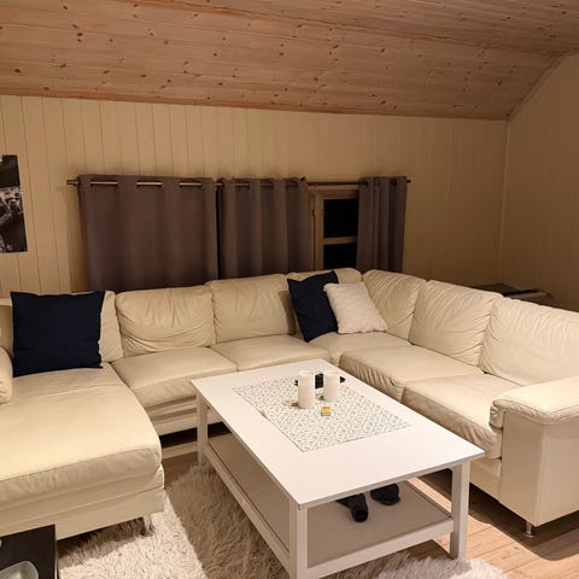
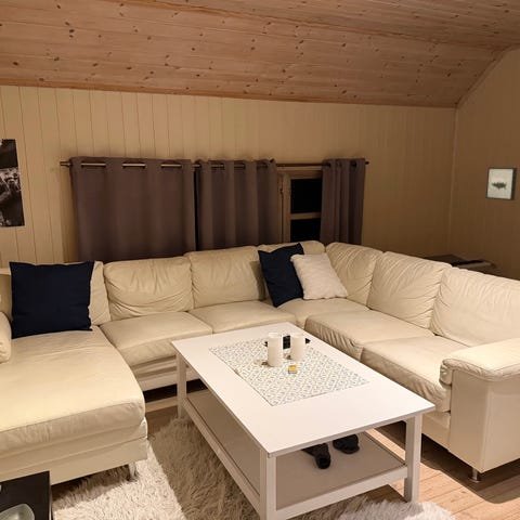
+ wall art (500, 183)
